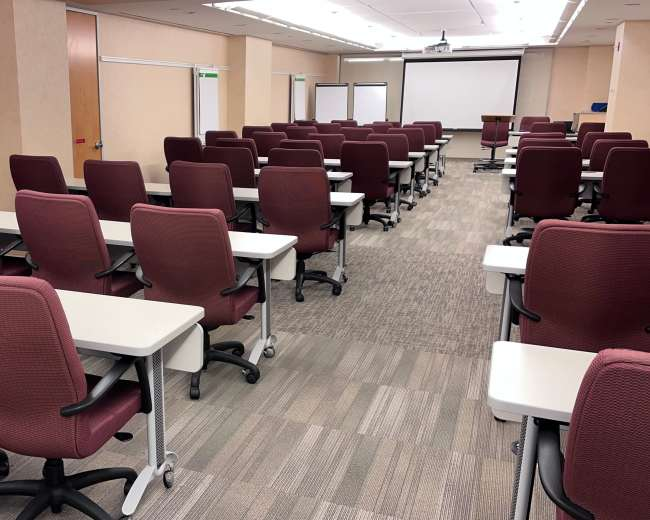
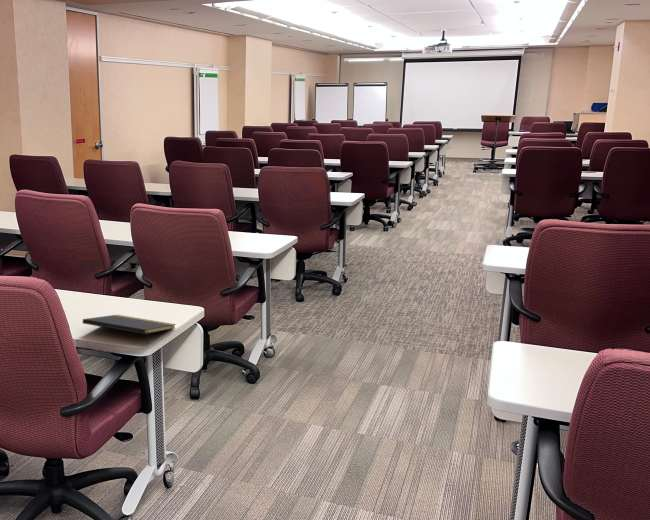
+ notepad (130, 323)
